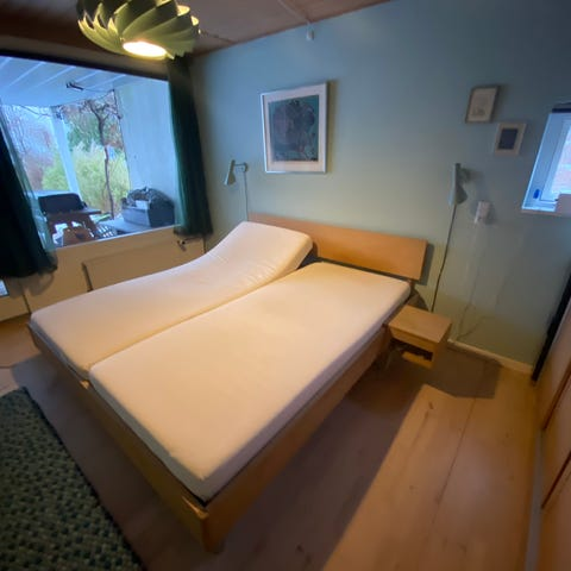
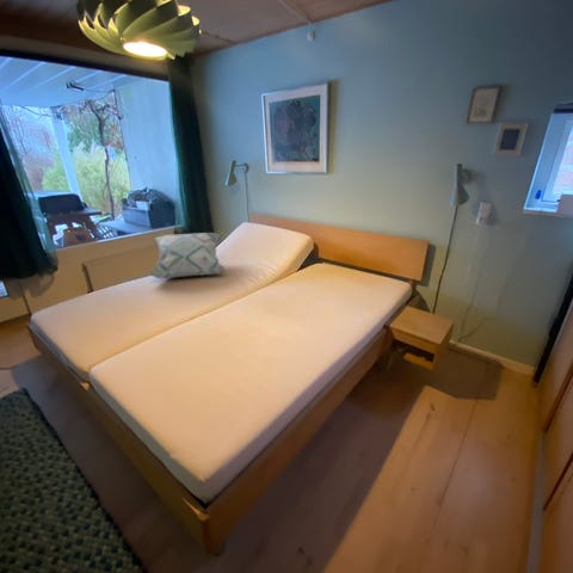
+ decorative pillow (187, 253)
